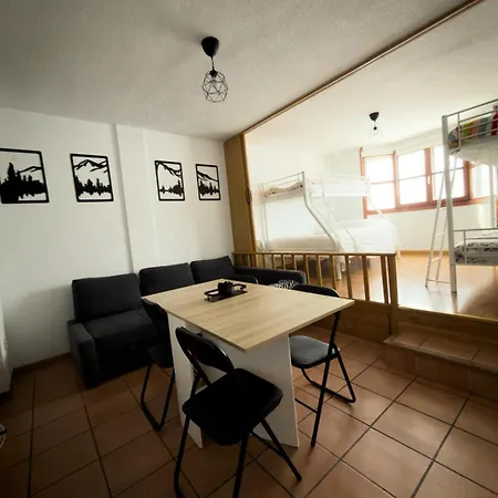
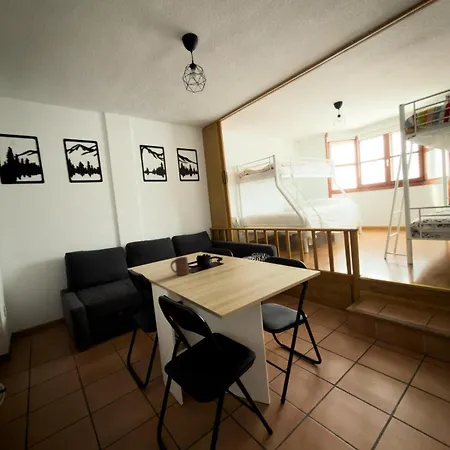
+ cup (180, 266)
